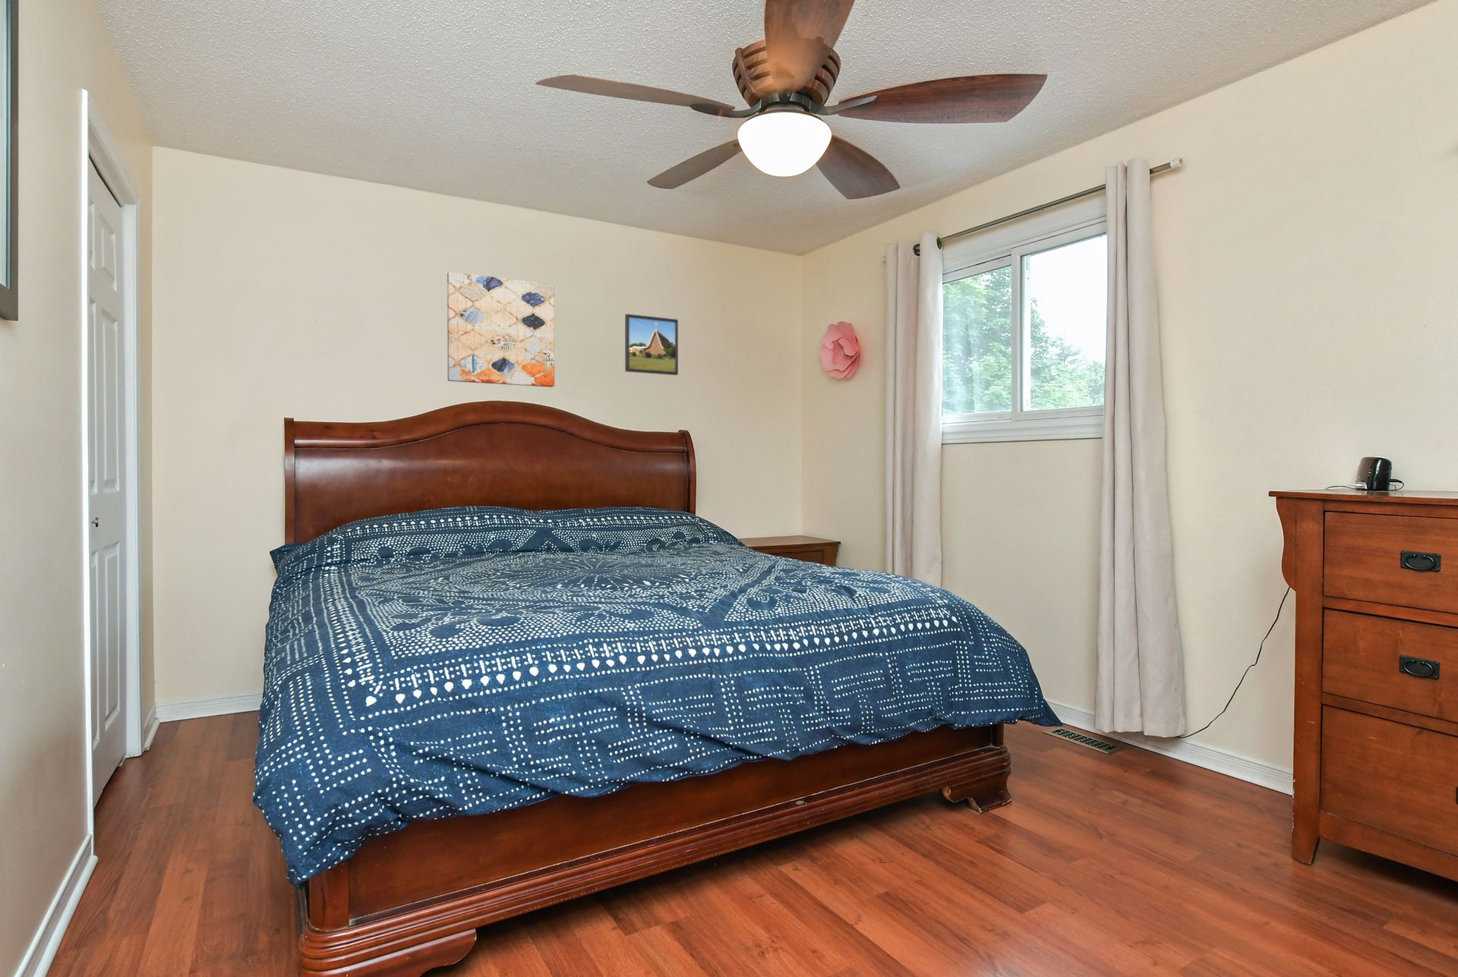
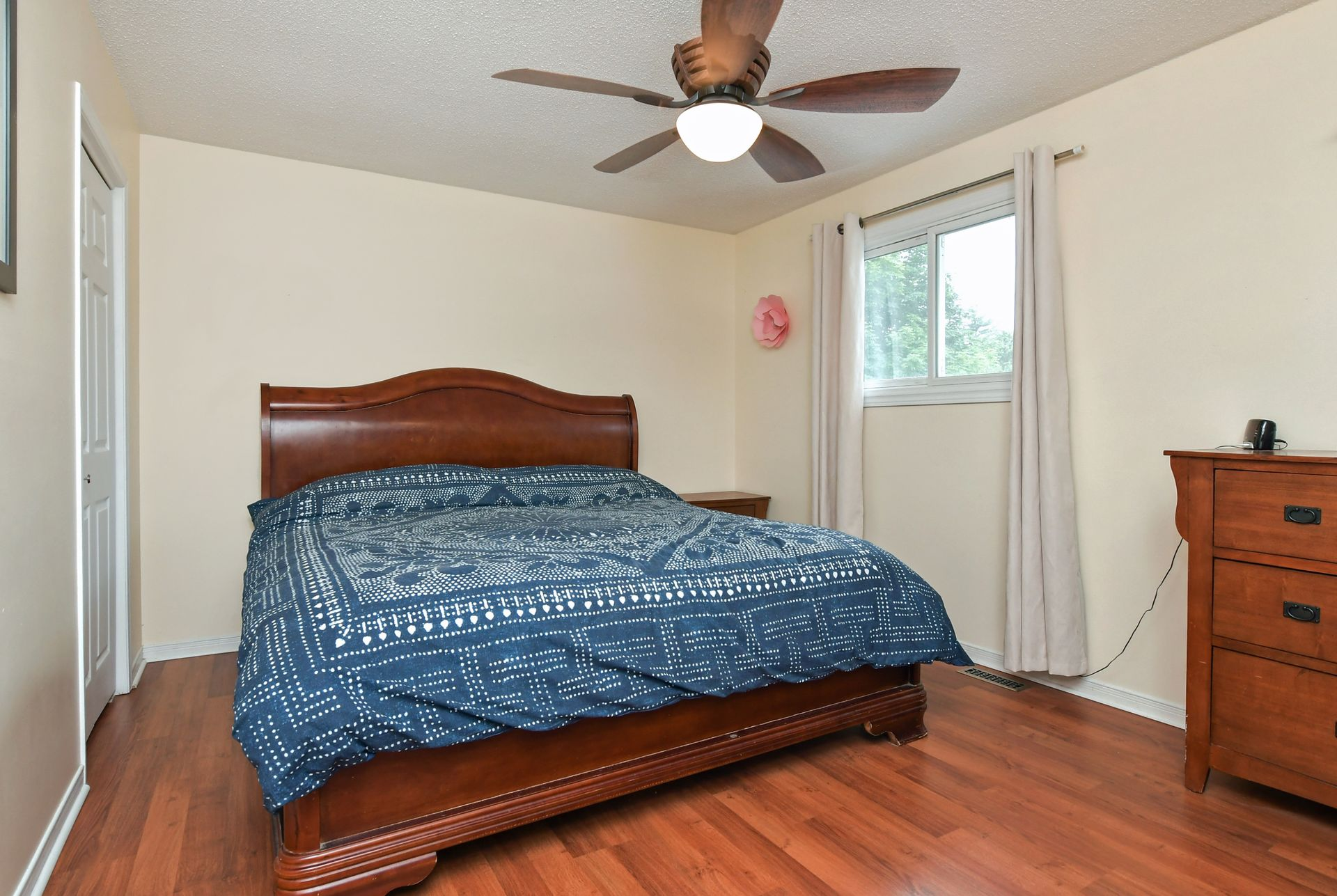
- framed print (651, 345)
- wall art (502, 331)
